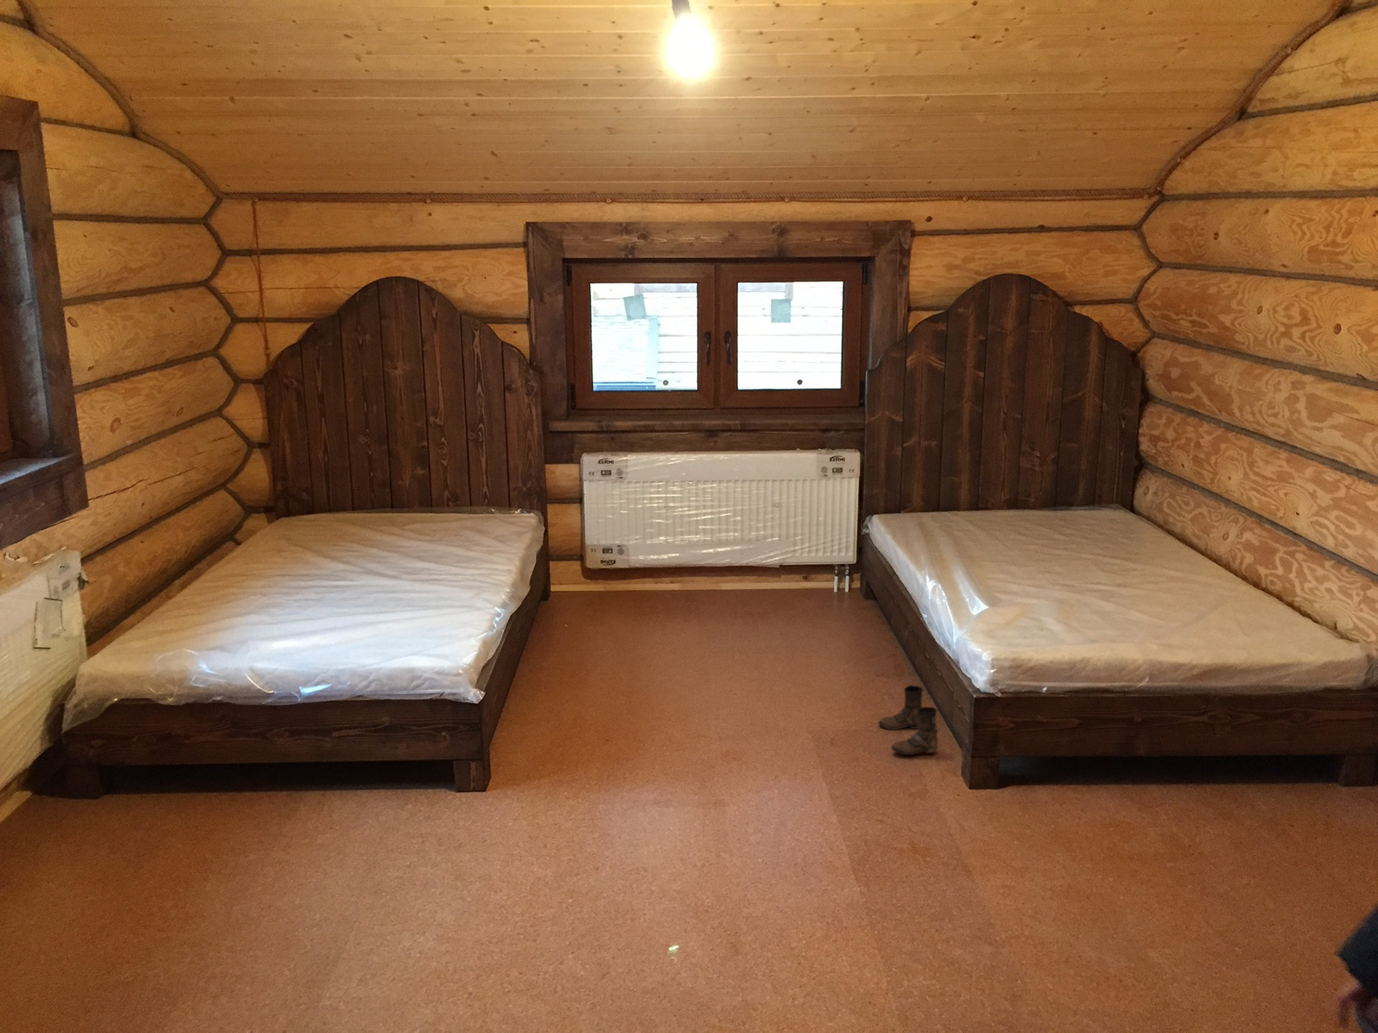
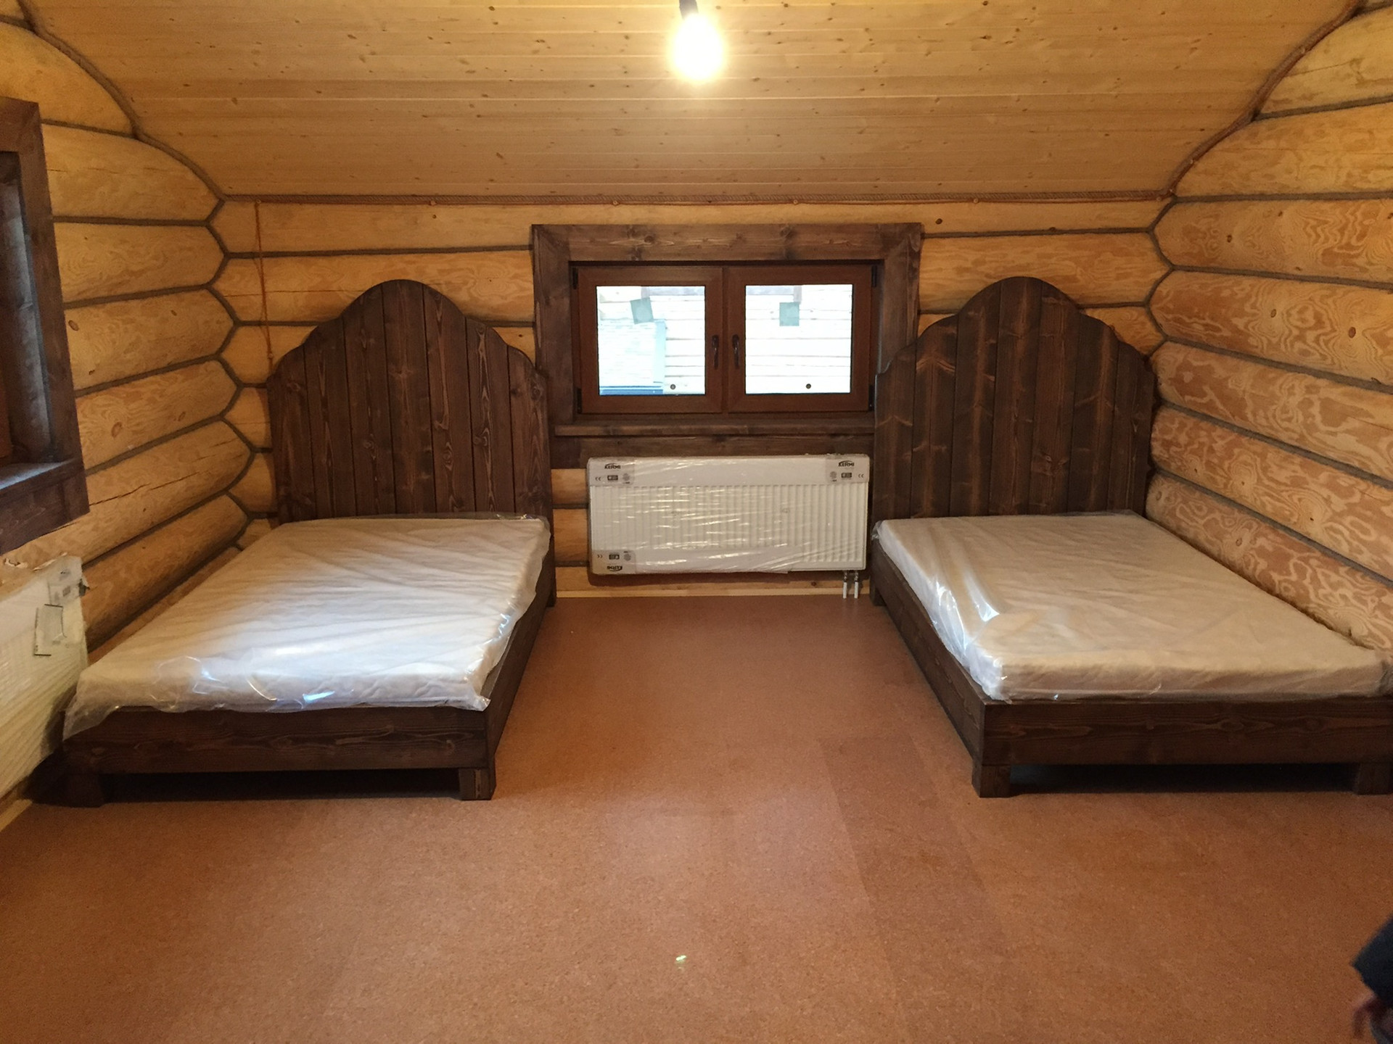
- boots (908, 718)
